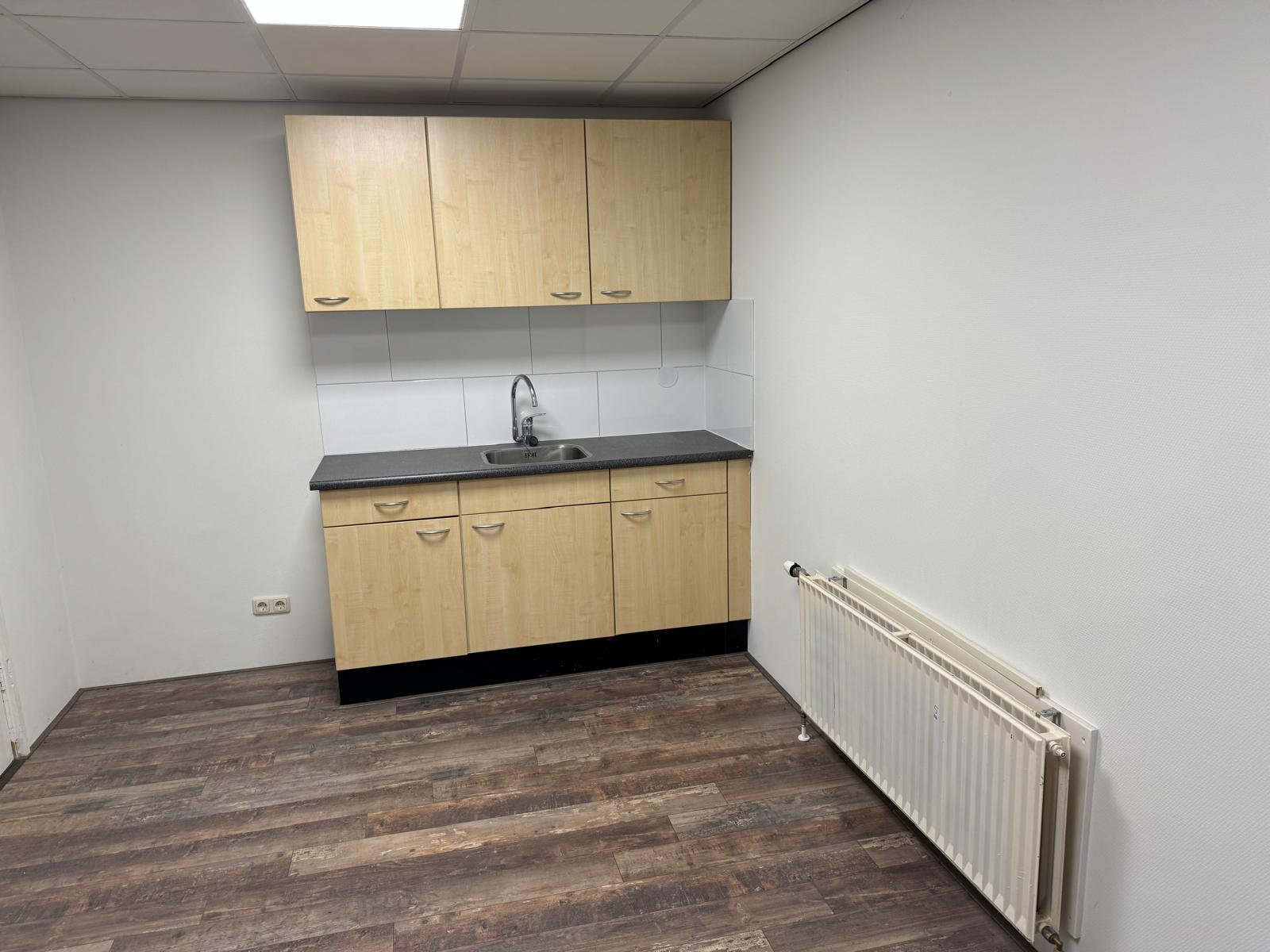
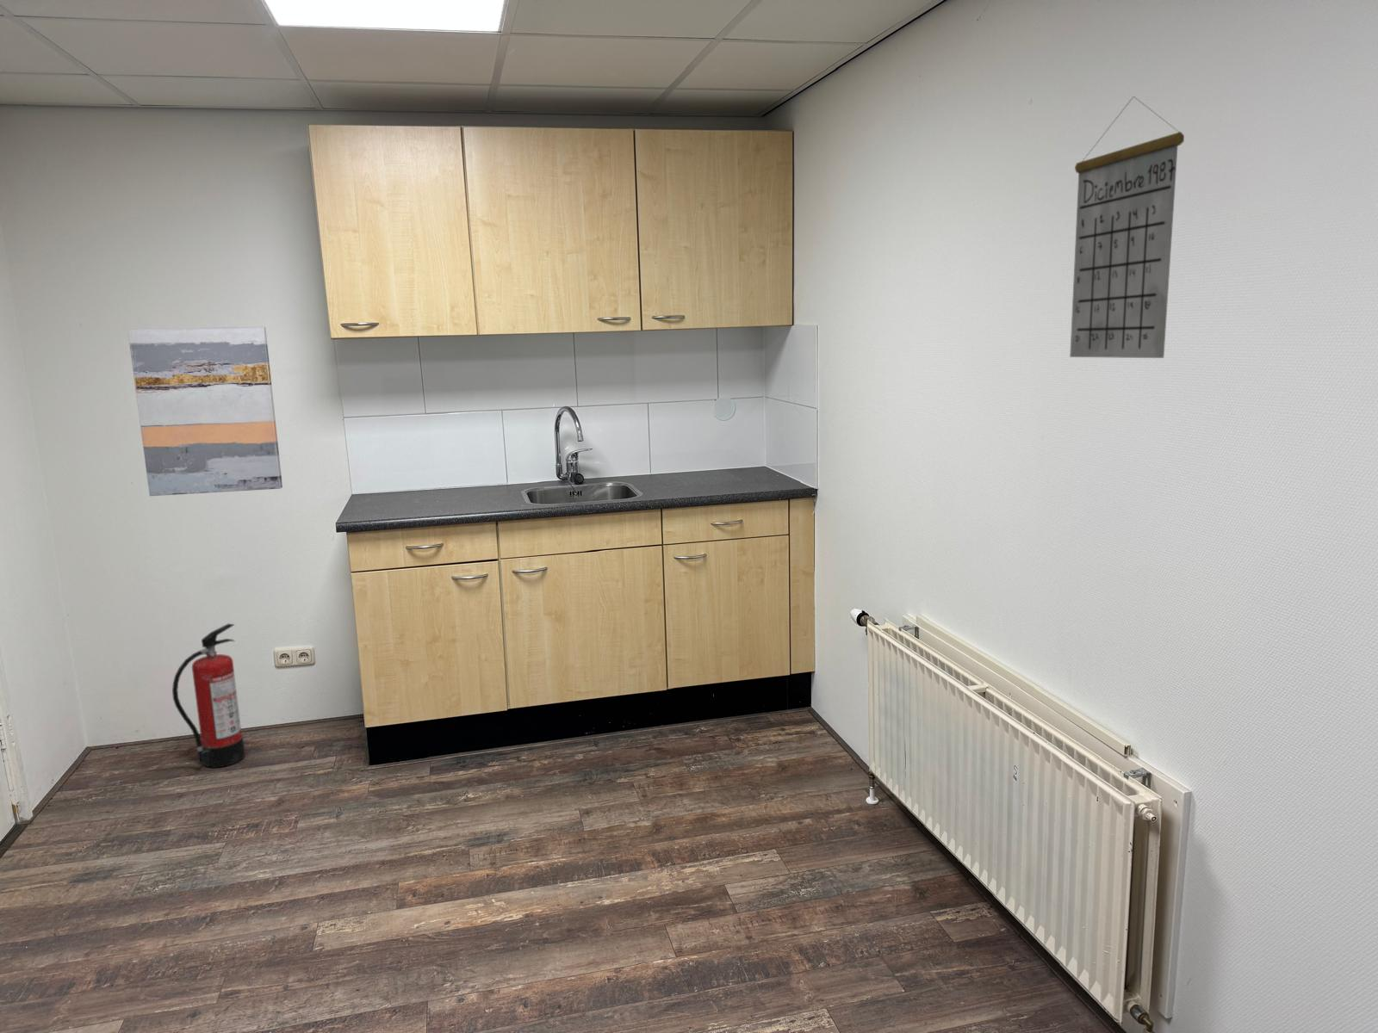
+ calendar (1121, 230)
+ wall art (207, 410)
+ fire extinguisher (208, 699)
